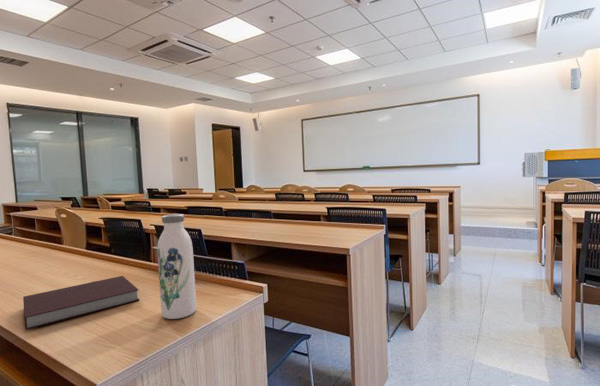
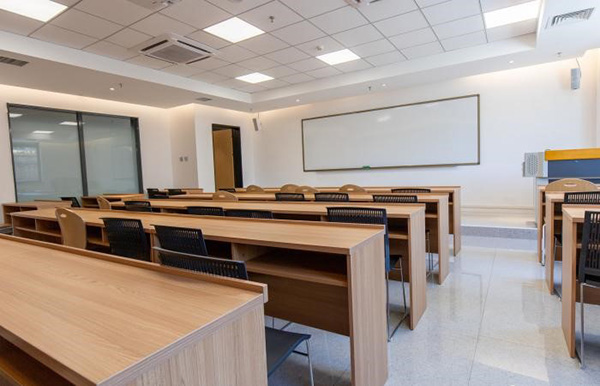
- notebook (81, 298)
- water bottle (176, 264)
